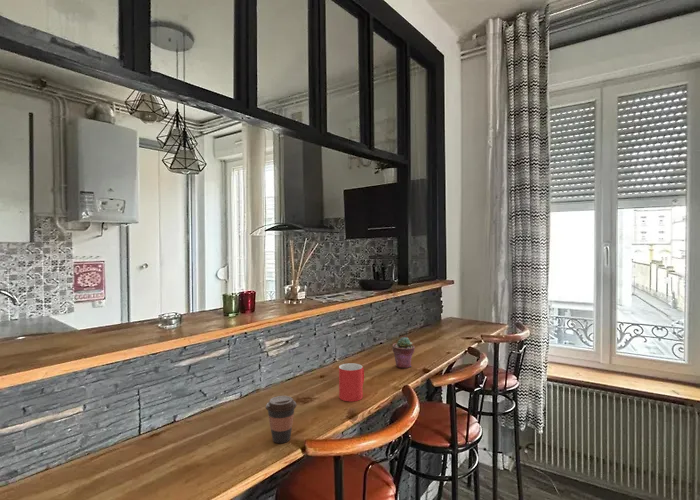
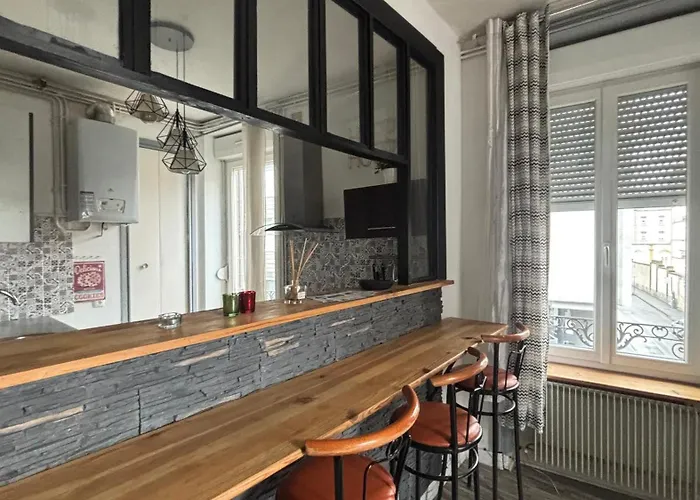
- mug (354, 379)
- coffee cup (281, 419)
- potted succulent (403, 351)
